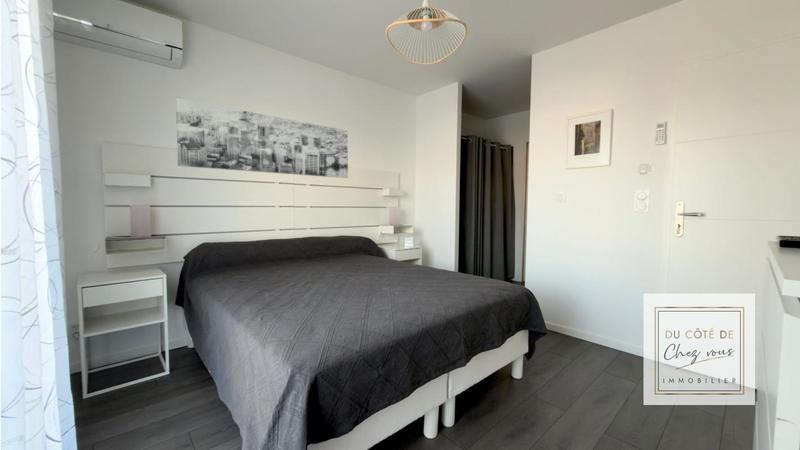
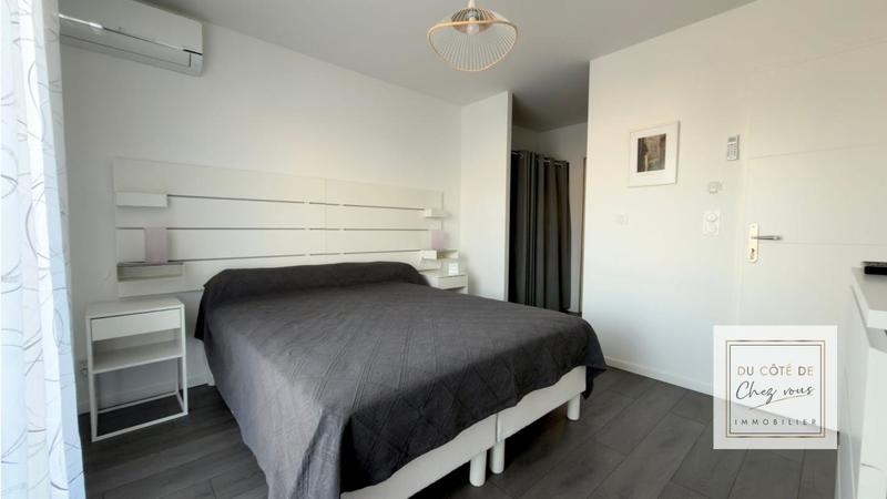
- wall art (276, 145)
